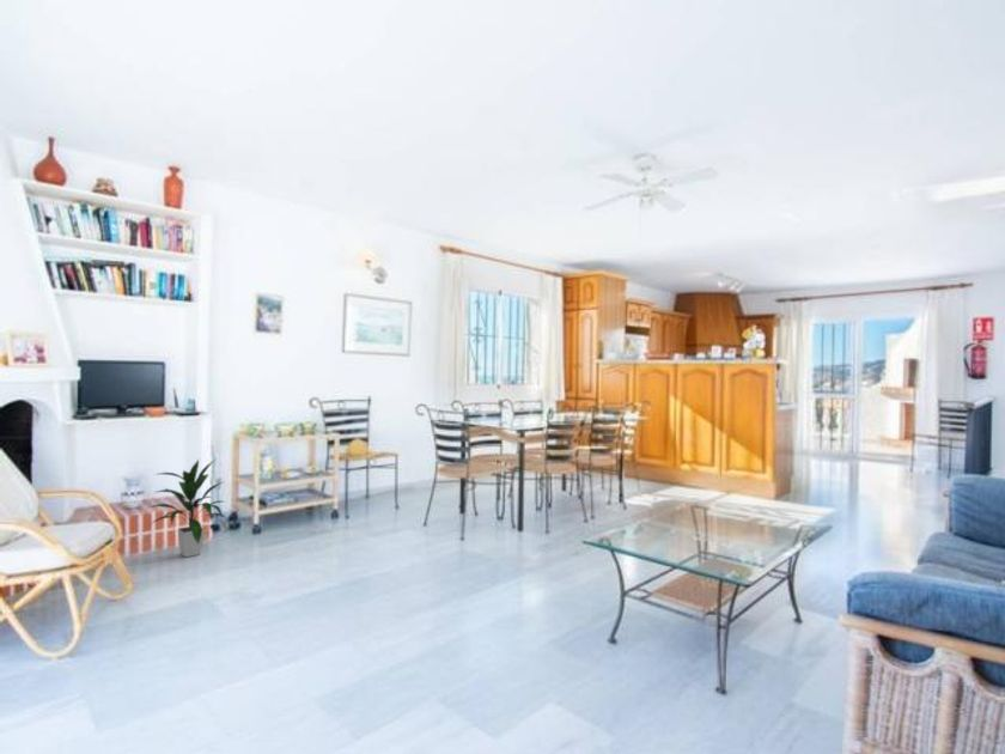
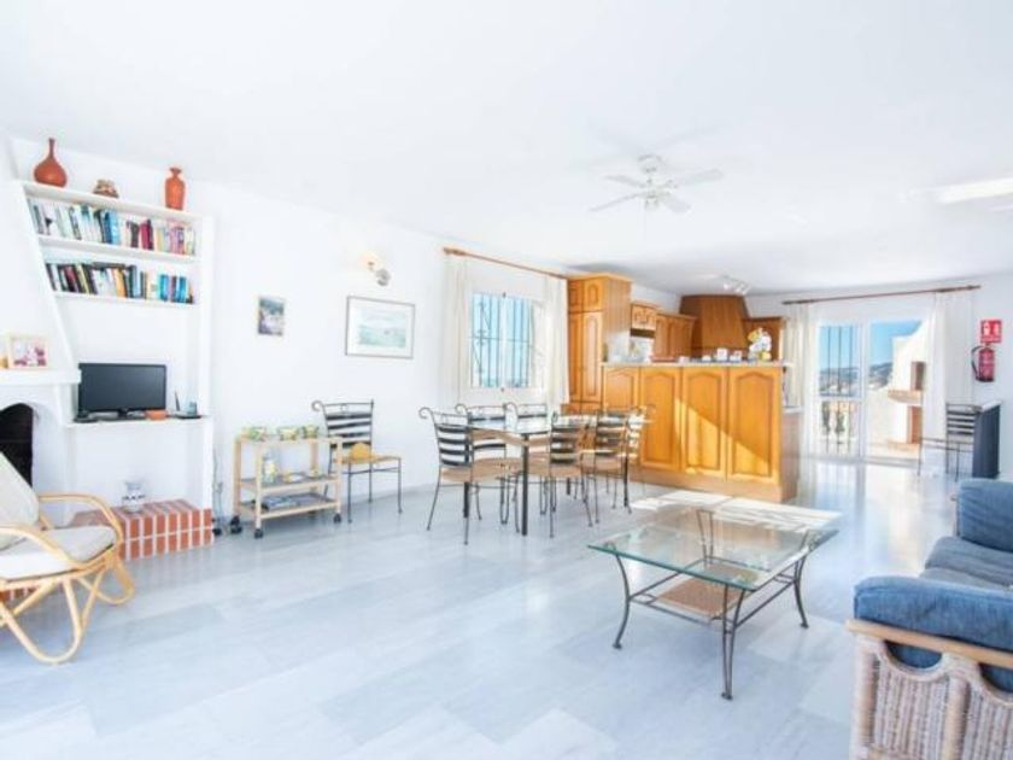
- indoor plant (190, 507)
